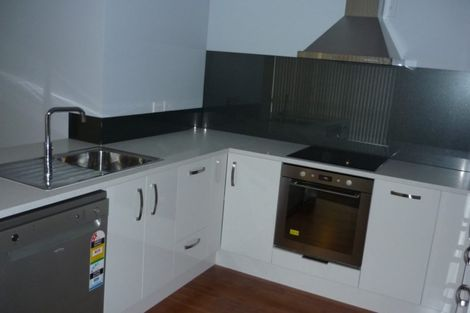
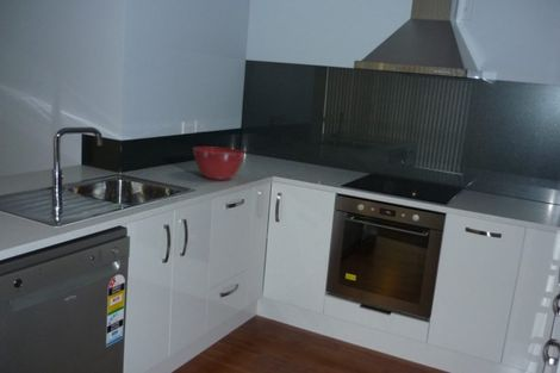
+ mixing bowl (218, 163)
